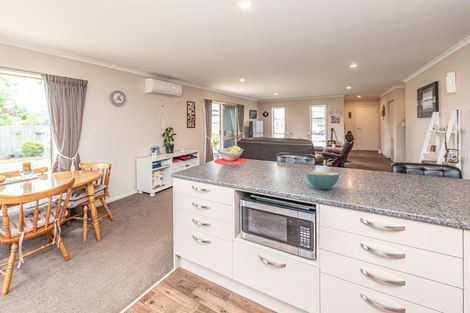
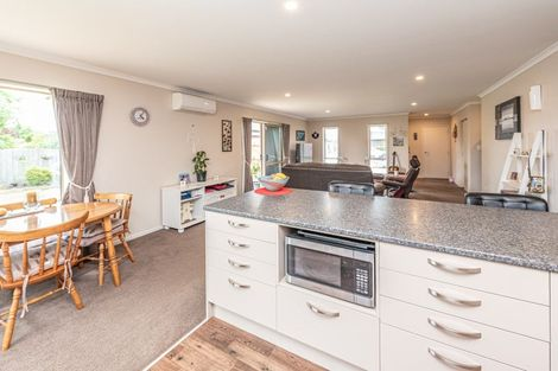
- cereal bowl (322, 181)
